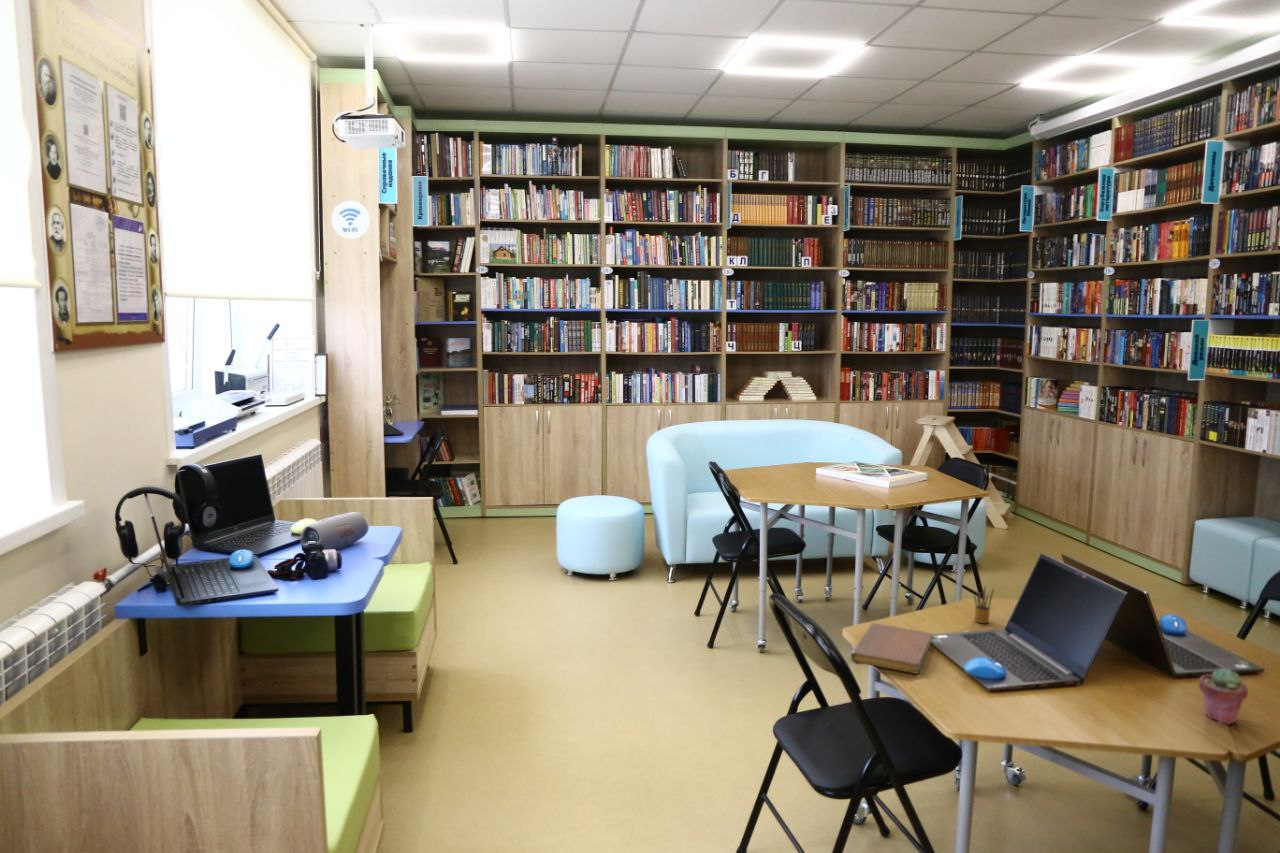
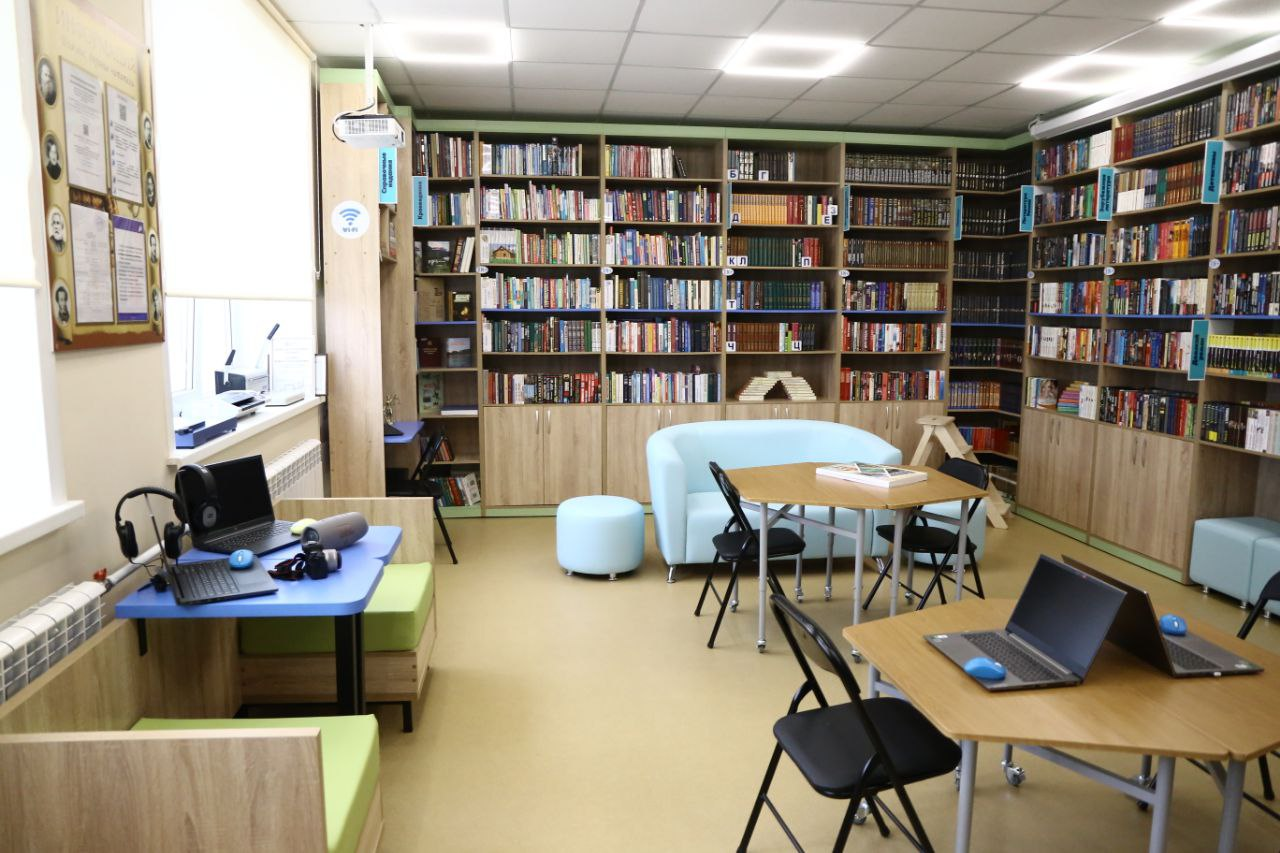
- notebook (892, 646)
- potted succulent (1222, 693)
- pencil box (983, 604)
